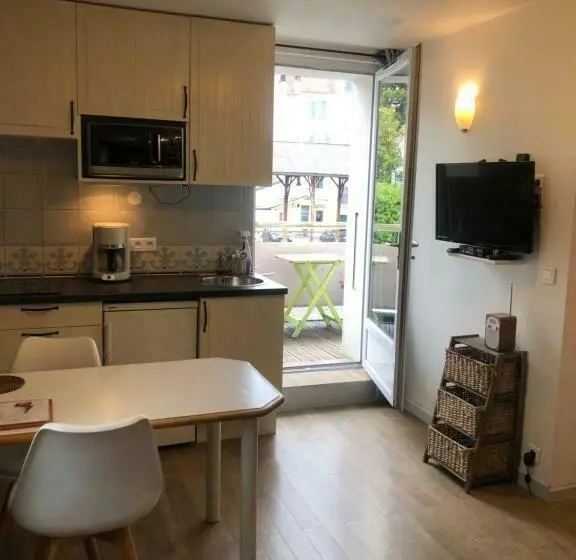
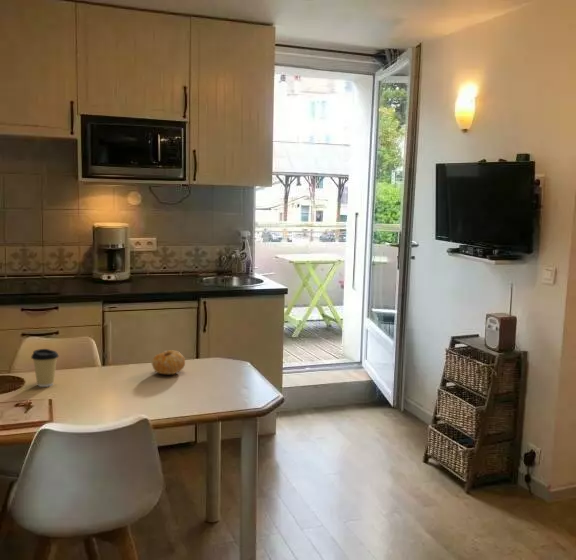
+ coffee cup (45, 368)
+ fruit (168, 361)
